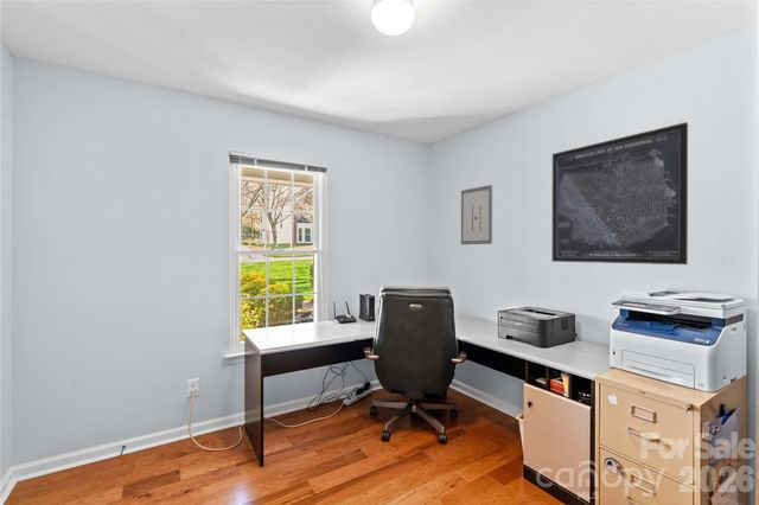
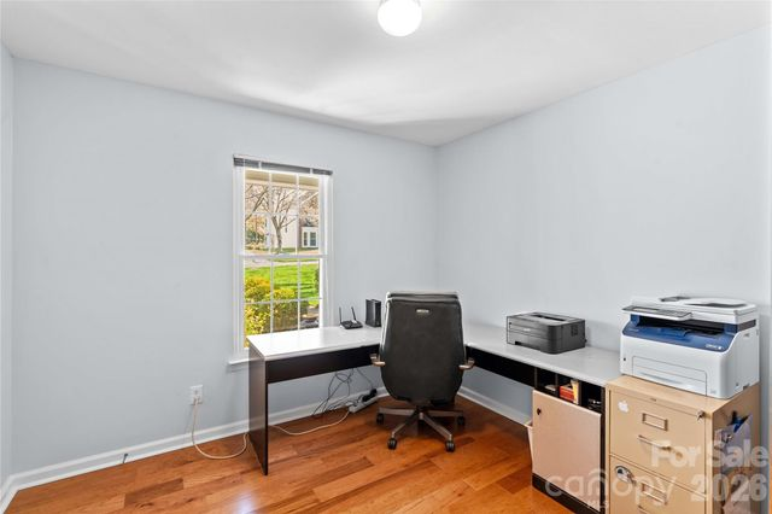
- wall art (610, 202)
- wall art (476, 216)
